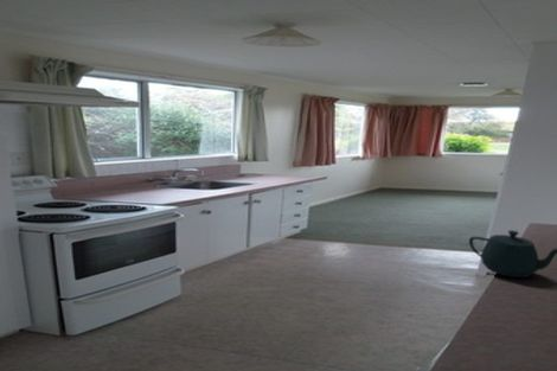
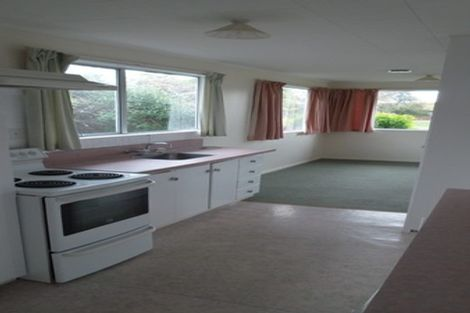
- teapot (513, 251)
